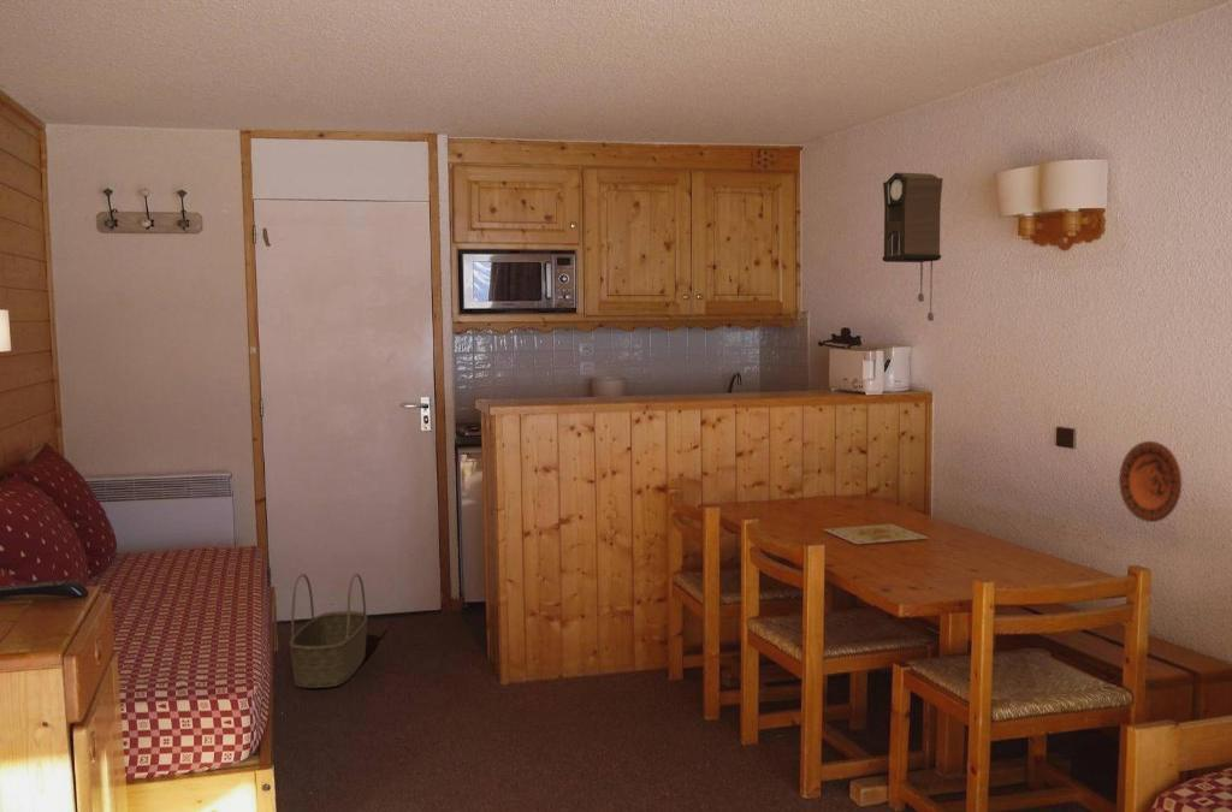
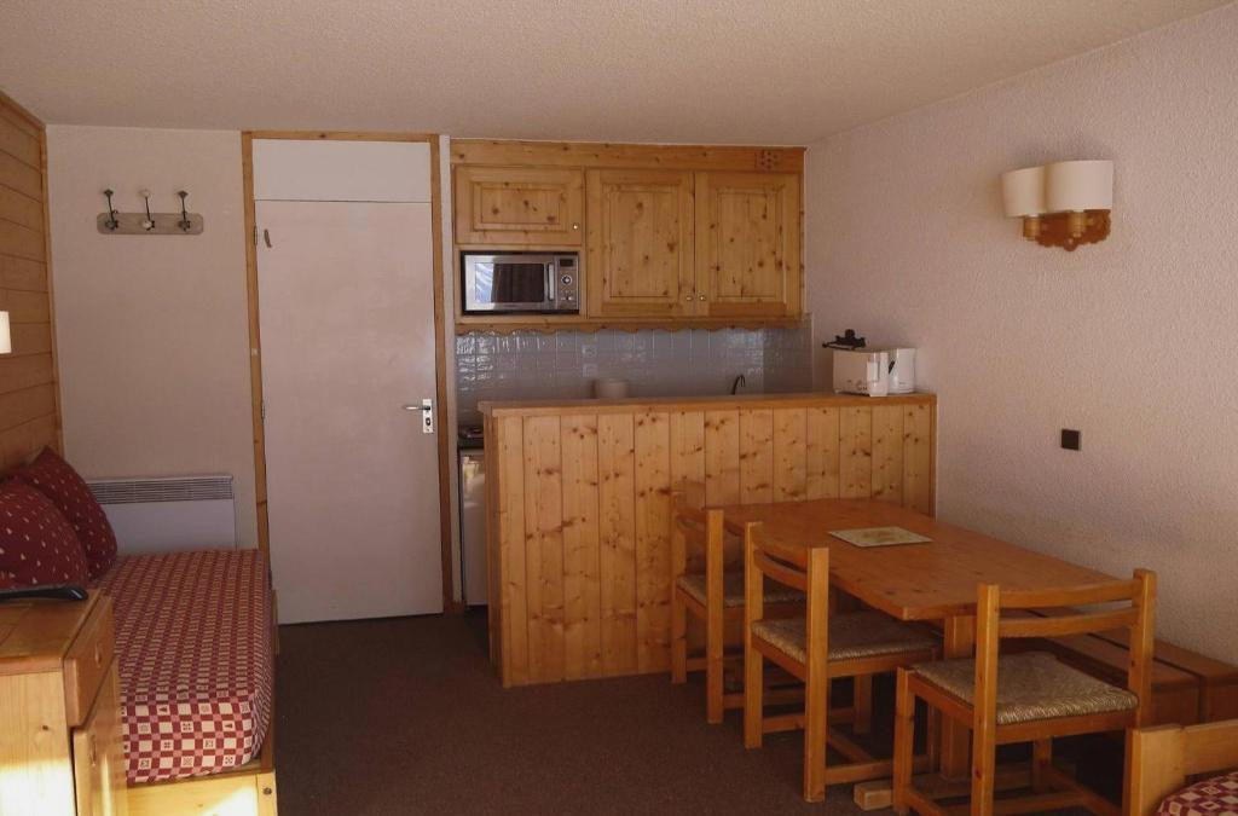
- basket (330, 621)
- decorative plate (1150, 481)
- pendulum clock (911, 247)
